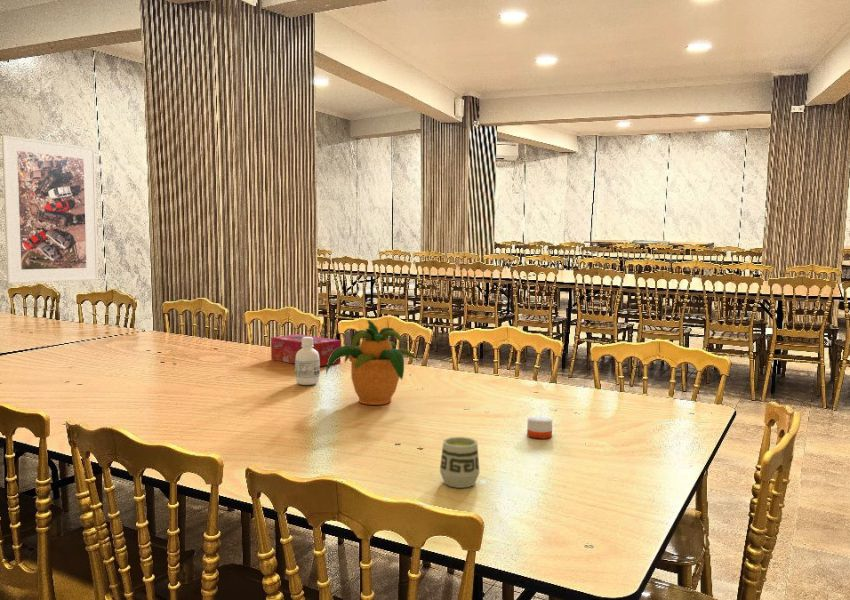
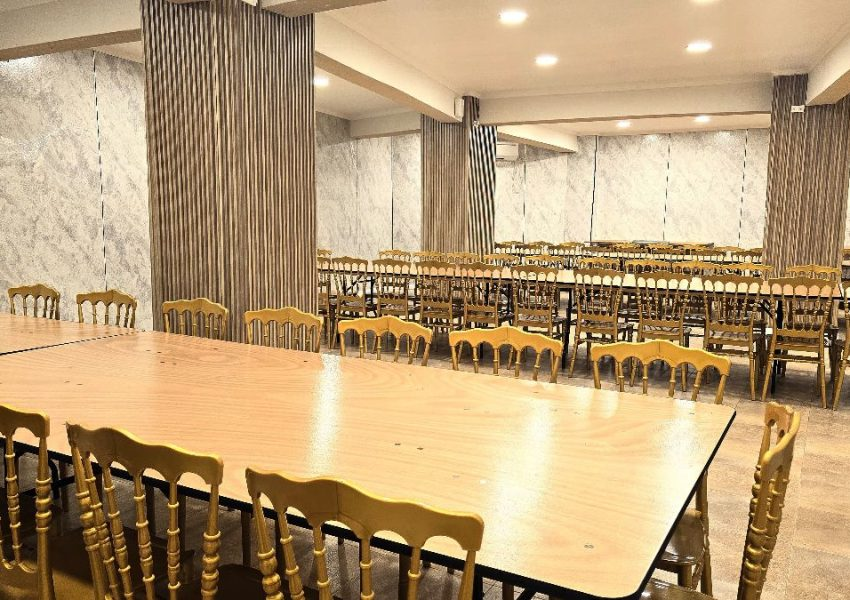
- potted plant (377, 360)
- bottle (307, 360)
- cup (459, 462)
- candle (539, 418)
- tissue box (302, 347)
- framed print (53, 212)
